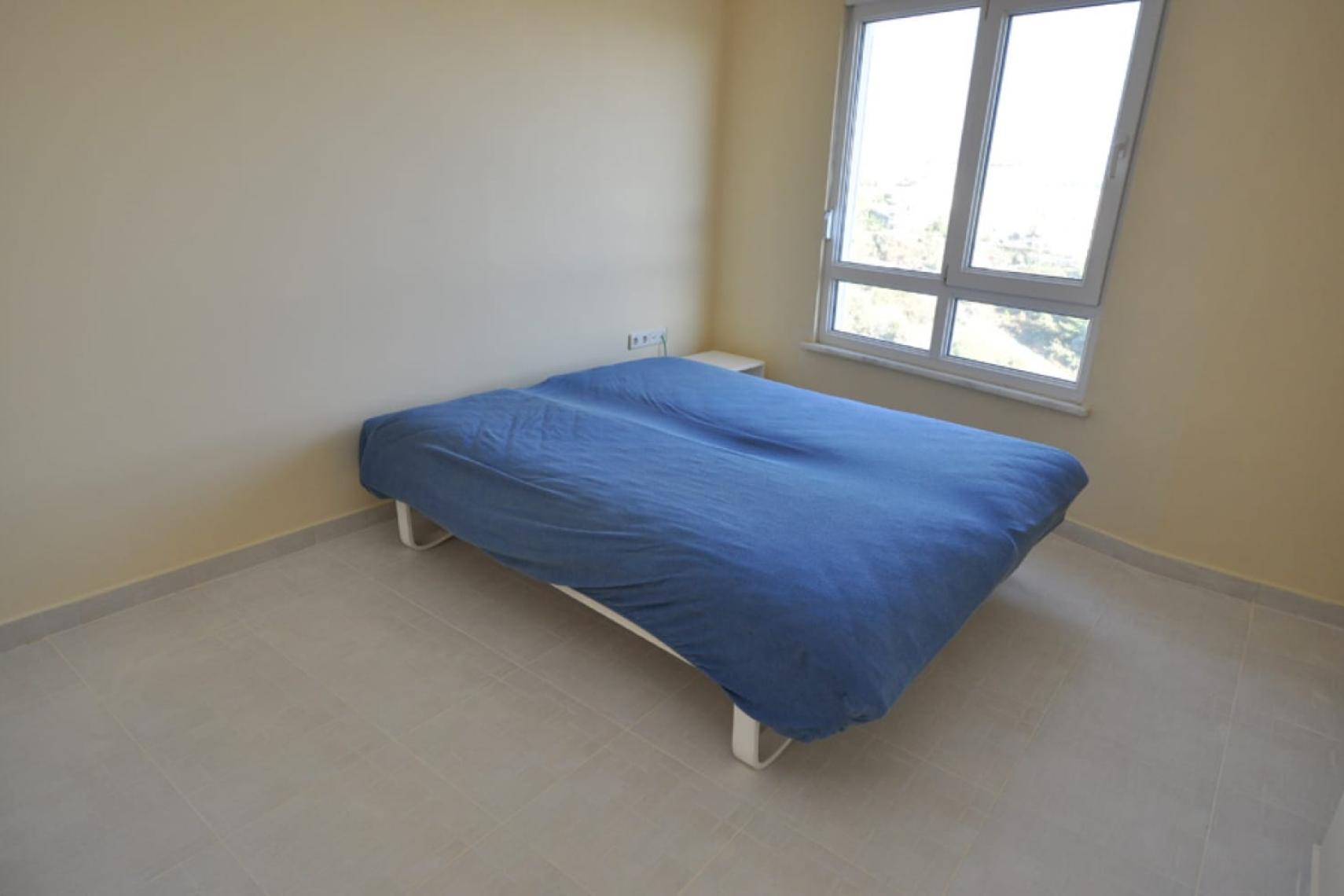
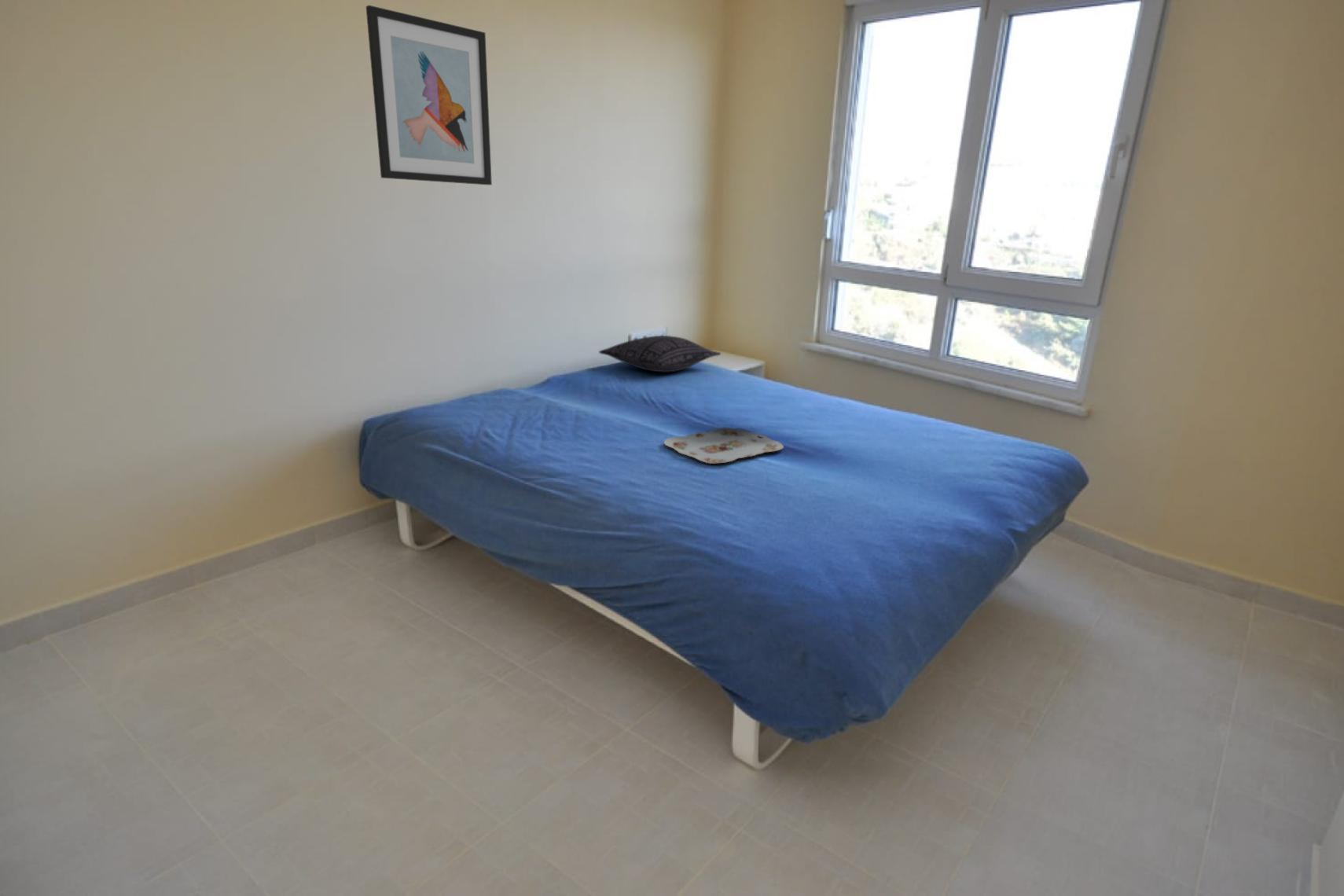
+ wall art (434, 103)
+ serving tray (723, 445)
+ pillow (659, 353)
